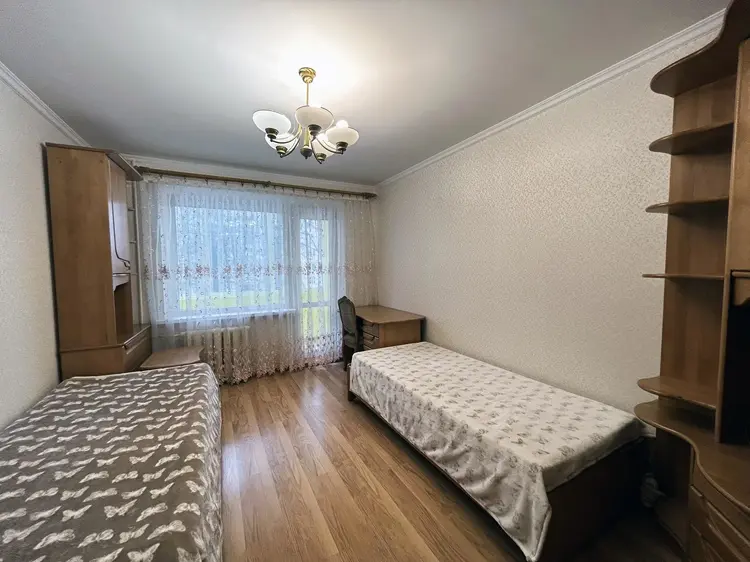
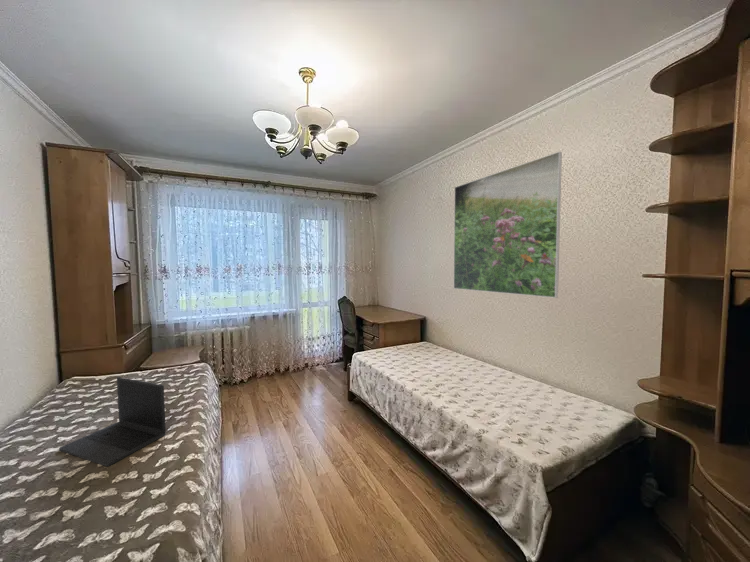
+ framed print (497, 233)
+ laptop (119, 416)
